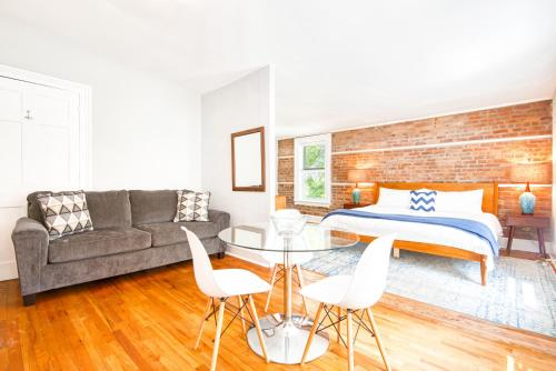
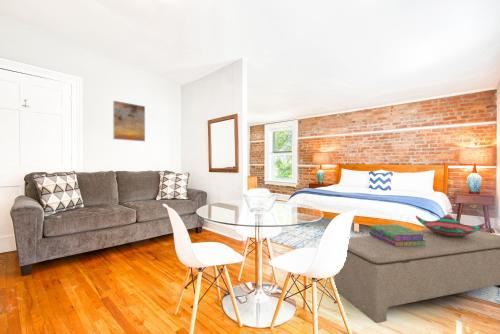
+ bench (426, 264)
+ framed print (129, 122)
+ decorative bowl (448, 226)
+ stack of books (395, 234)
